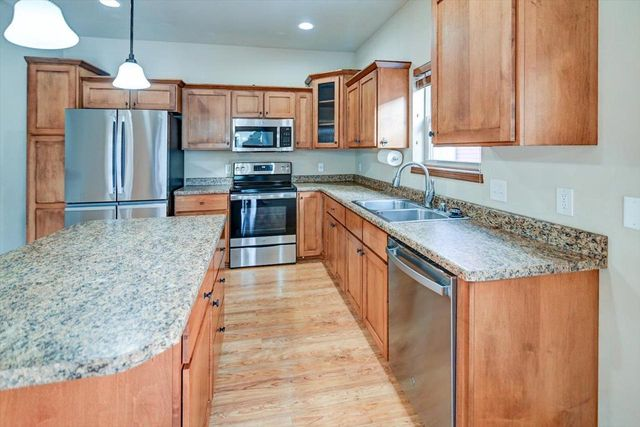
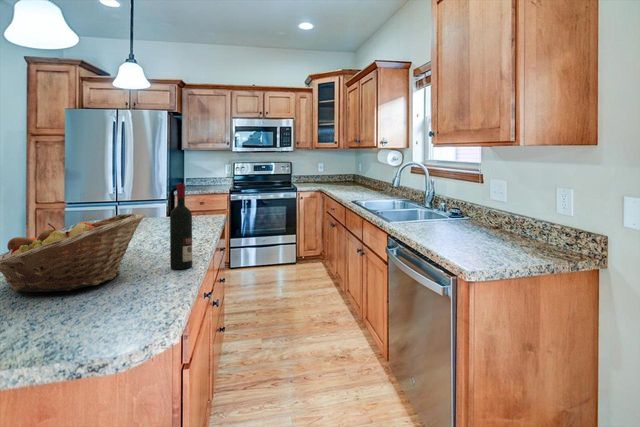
+ alcohol (181, 225)
+ fruit basket (75, 247)
